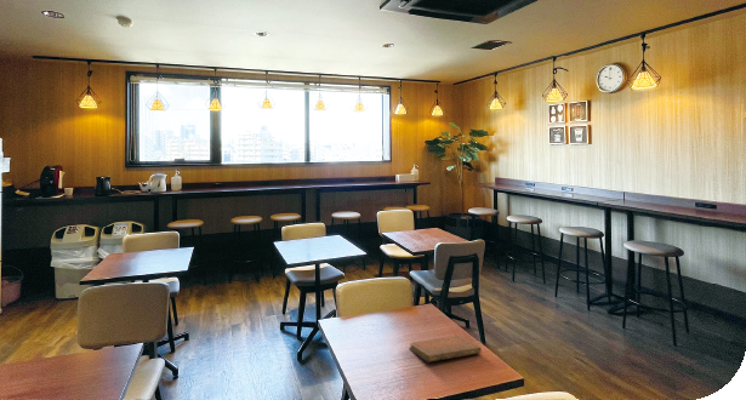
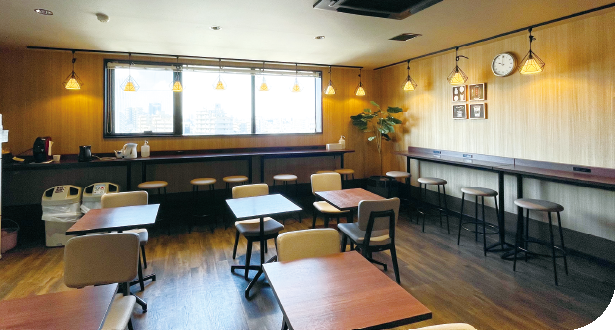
- notebook (444, 348)
